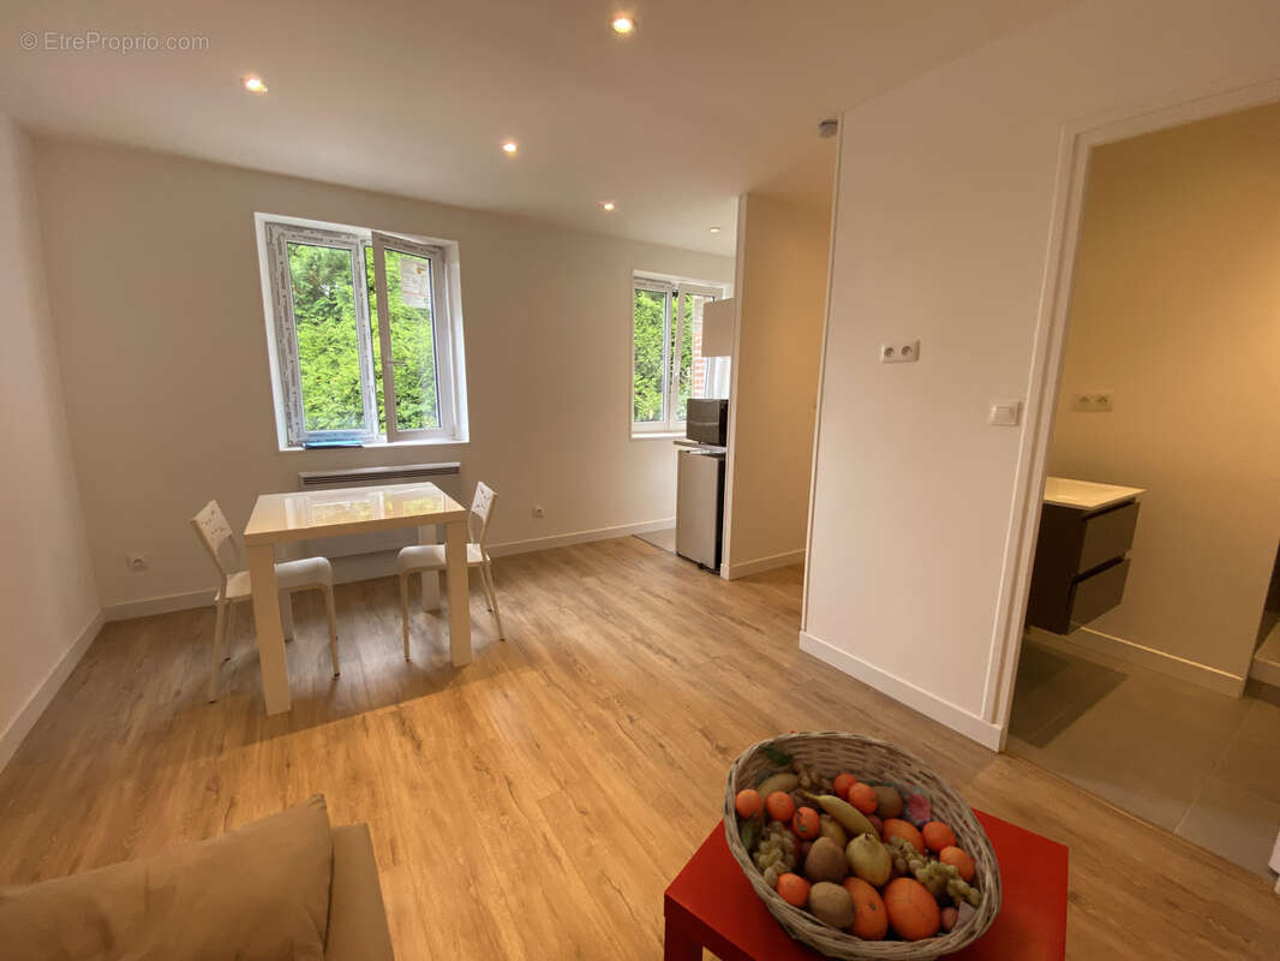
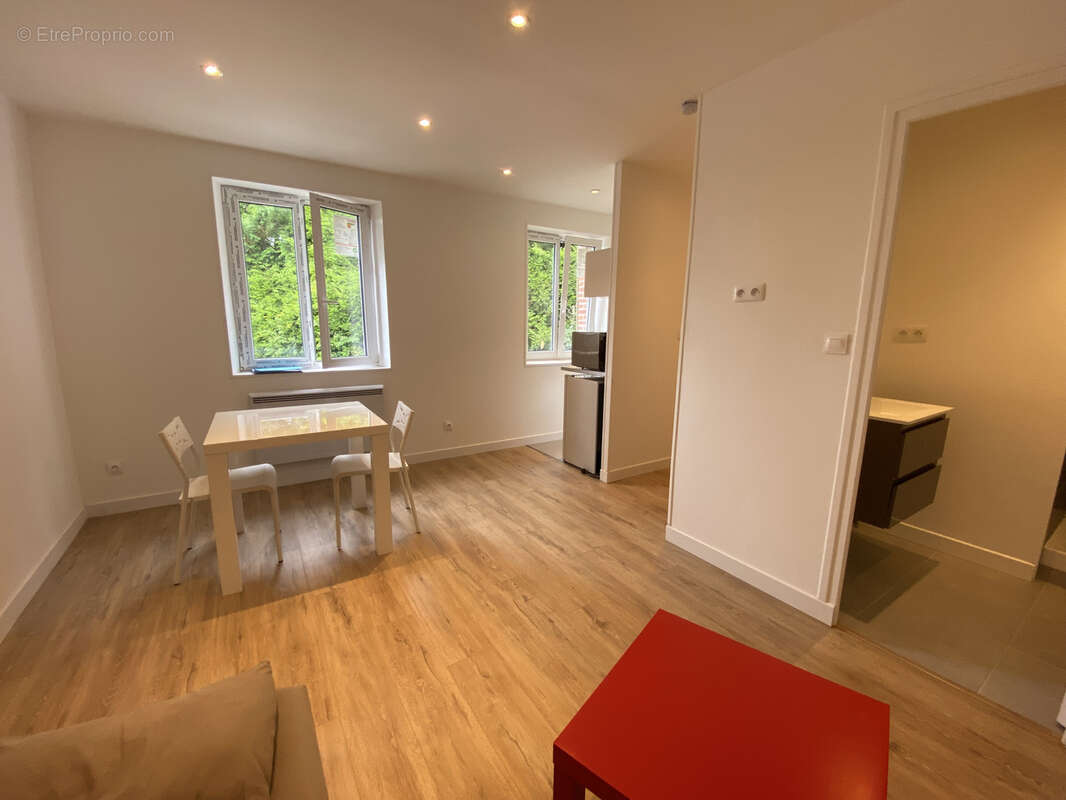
- fruit basket (850, 838)
